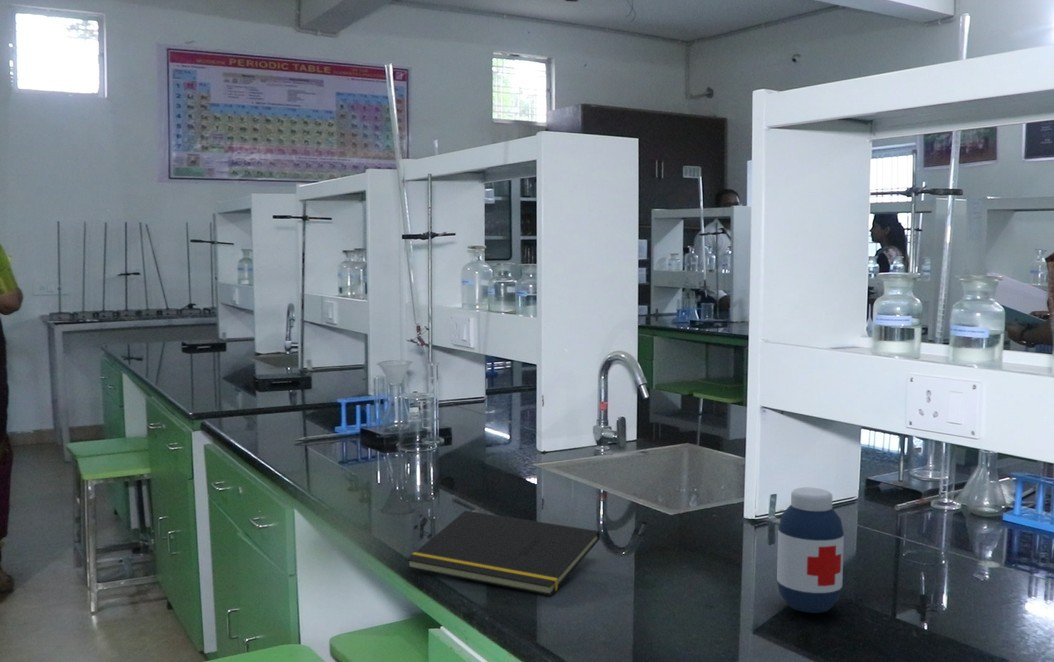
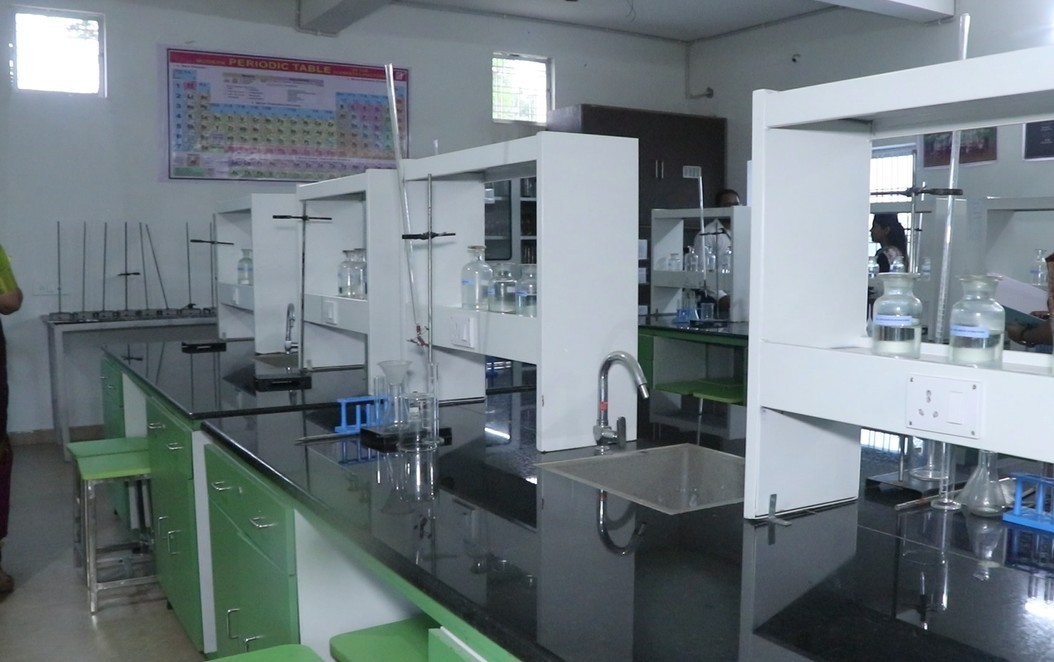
- notepad (504, 549)
- medicine bottle (810, 550)
